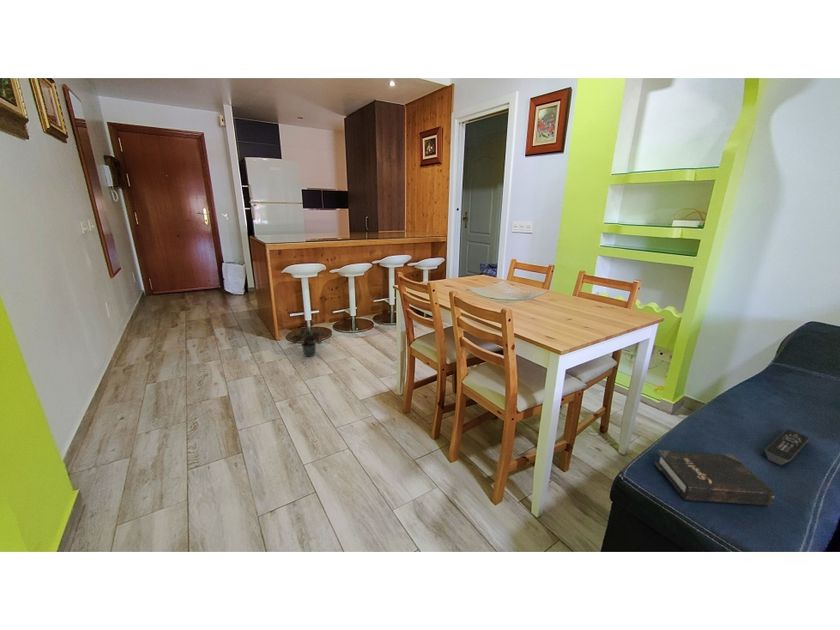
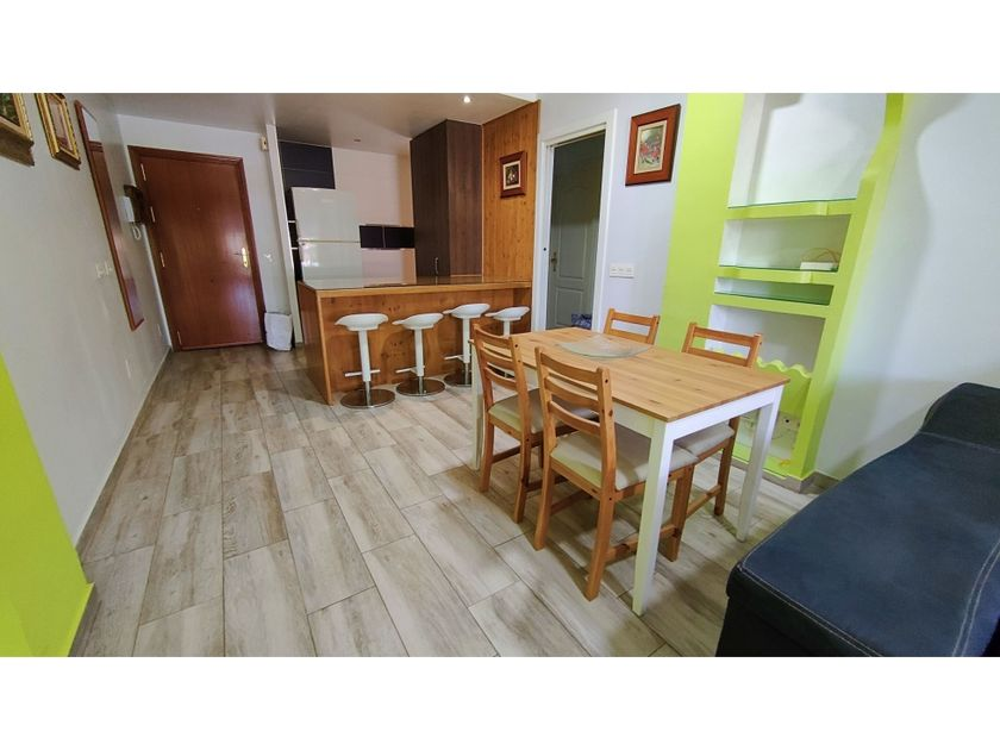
- hardback book (710, 476)
- remote control (787, 445)
- potted plant (308, 342)
